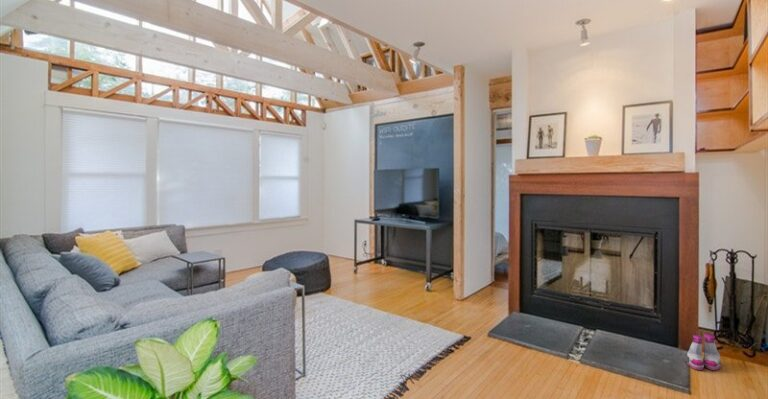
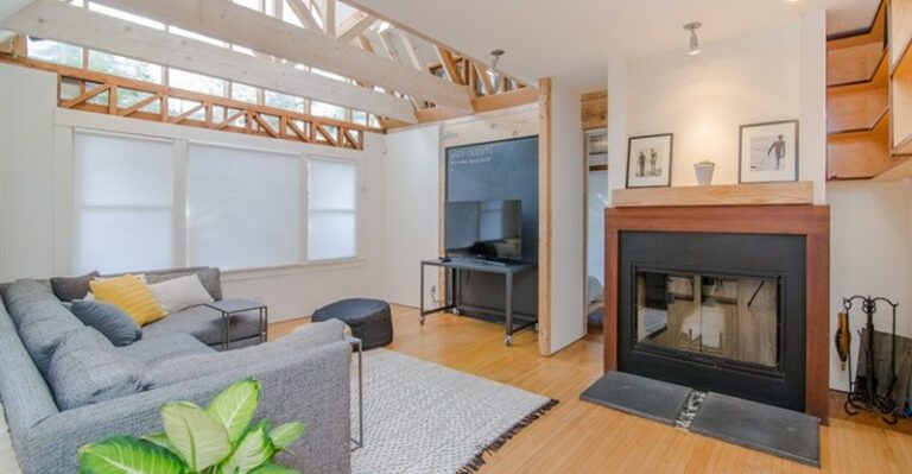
- boots (704, 349)
